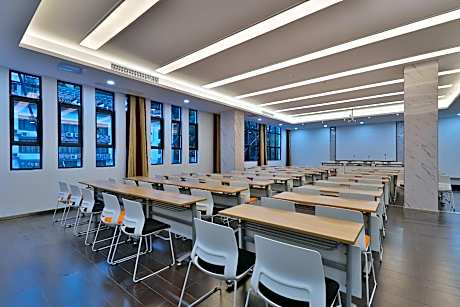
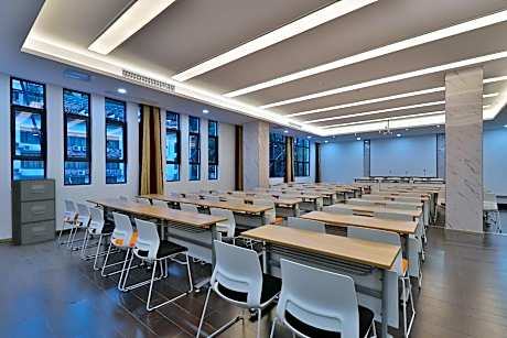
+ filing cabinet (34, 209)
